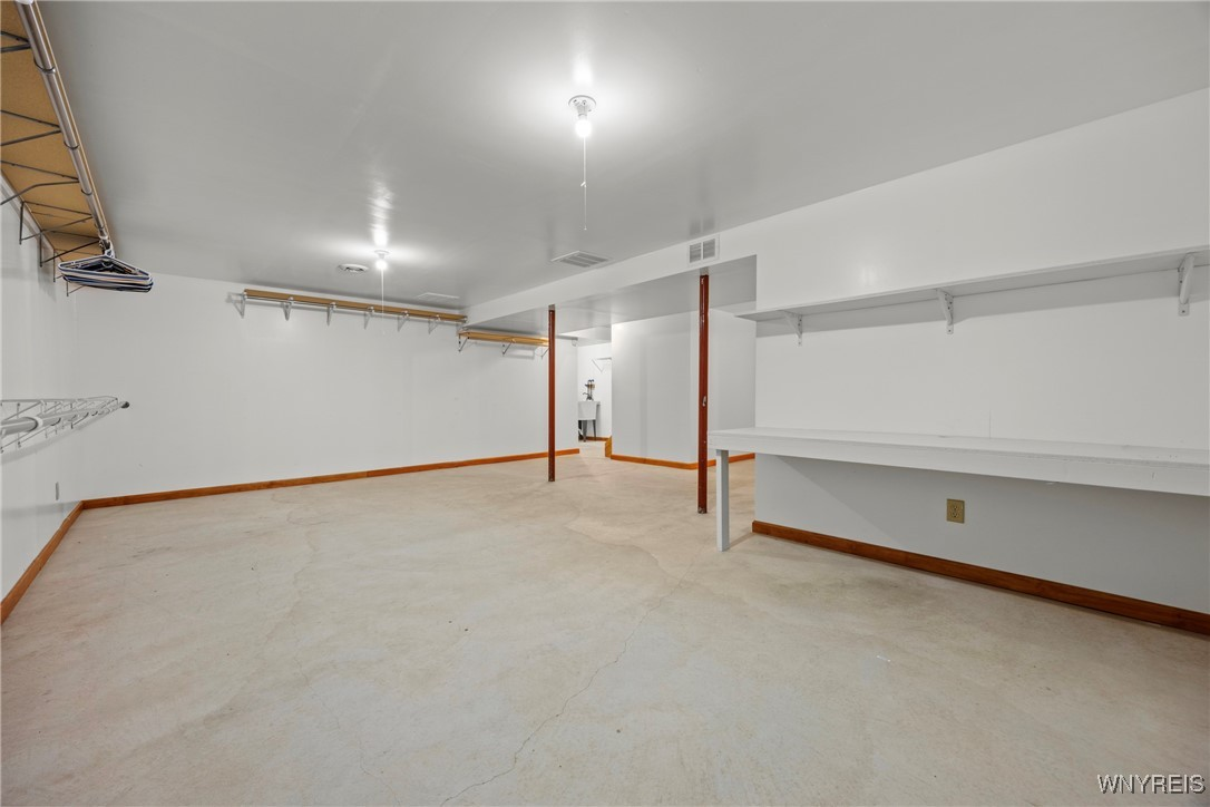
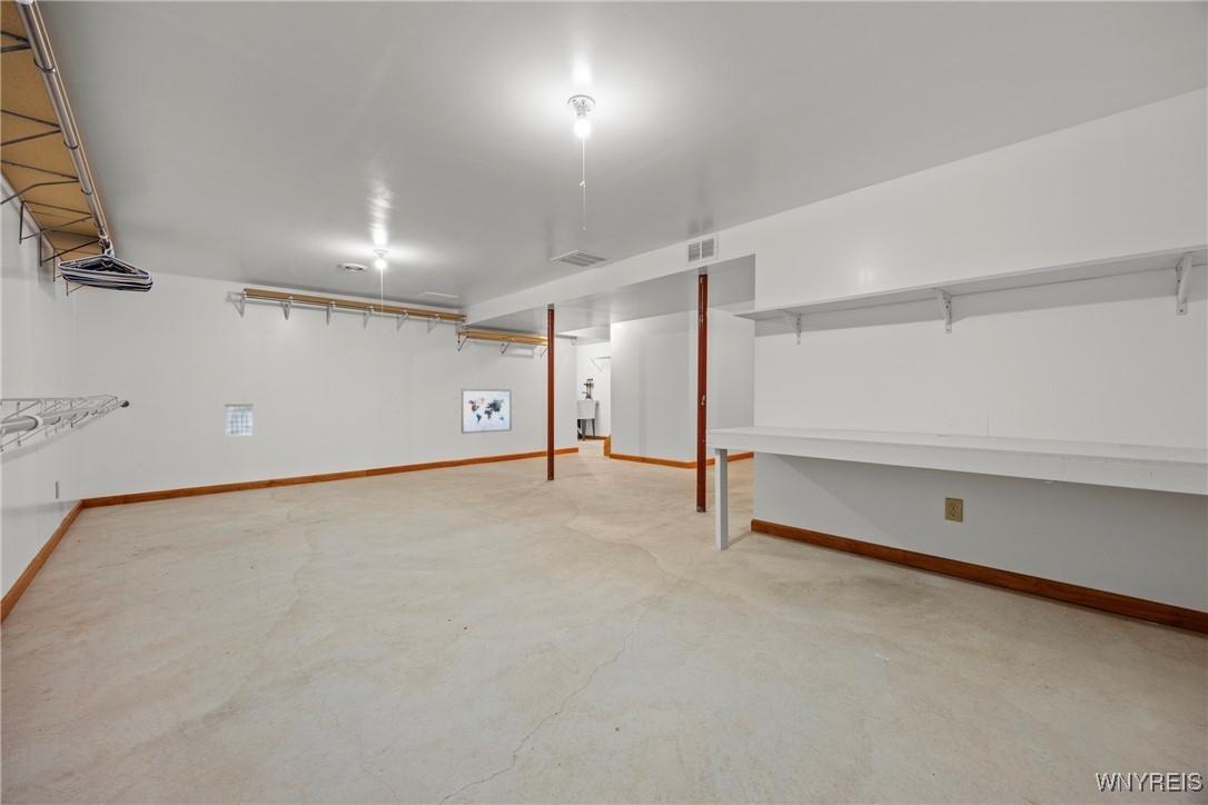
+ wall art (487, 410)
+ calendar (239, 416)
